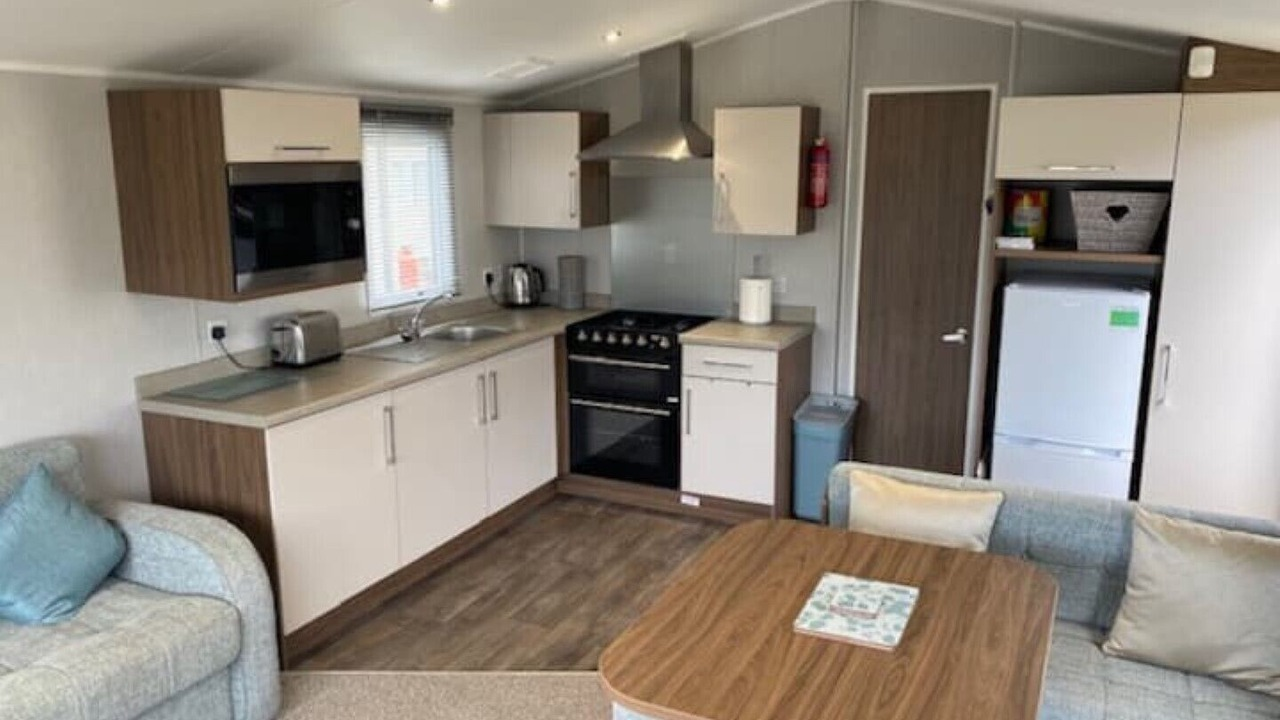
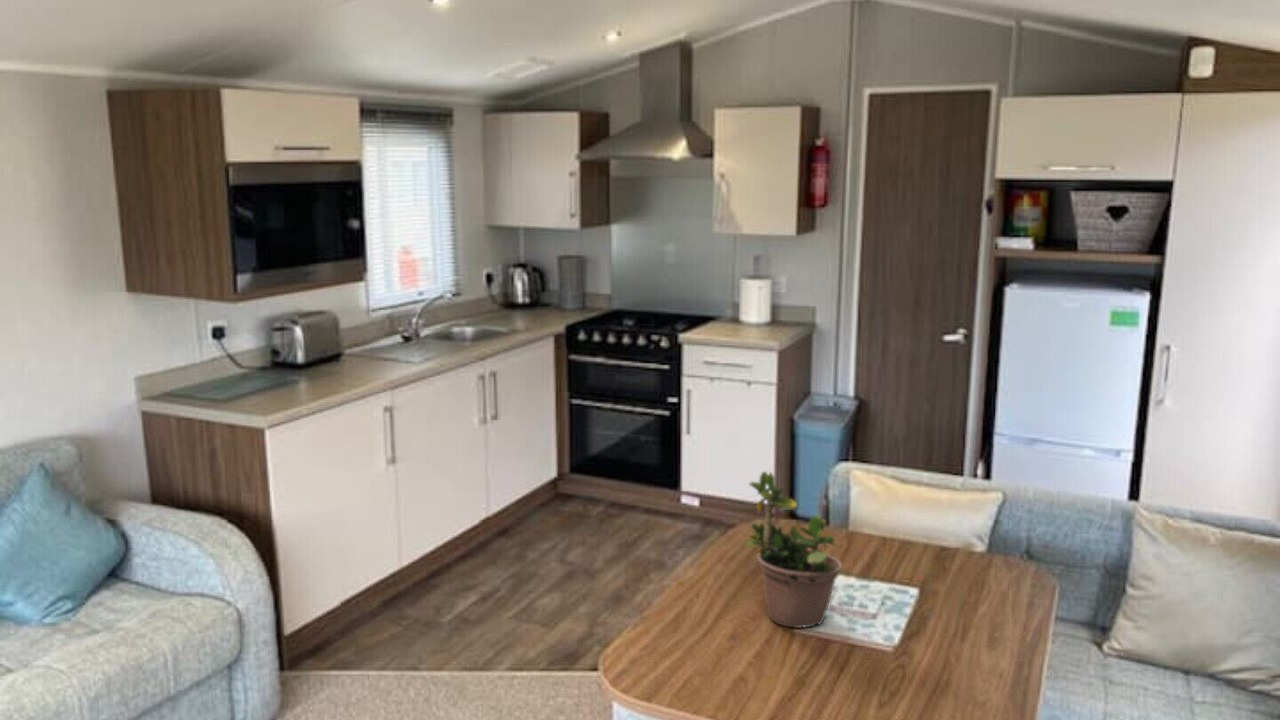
+ potted plant (798, 540)
